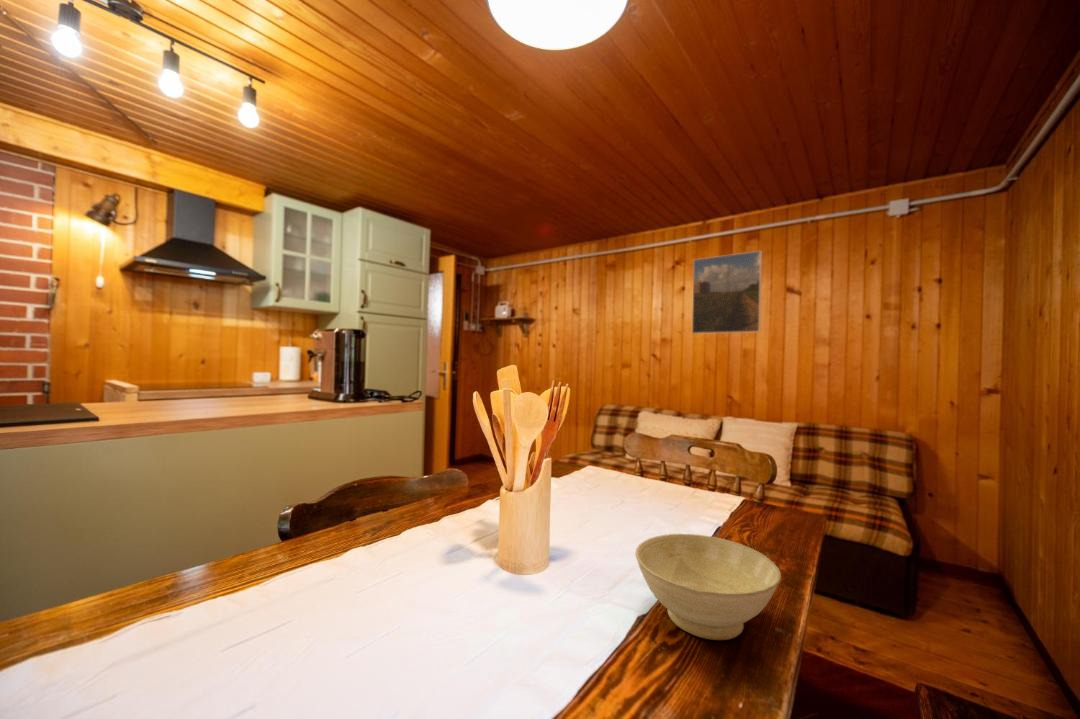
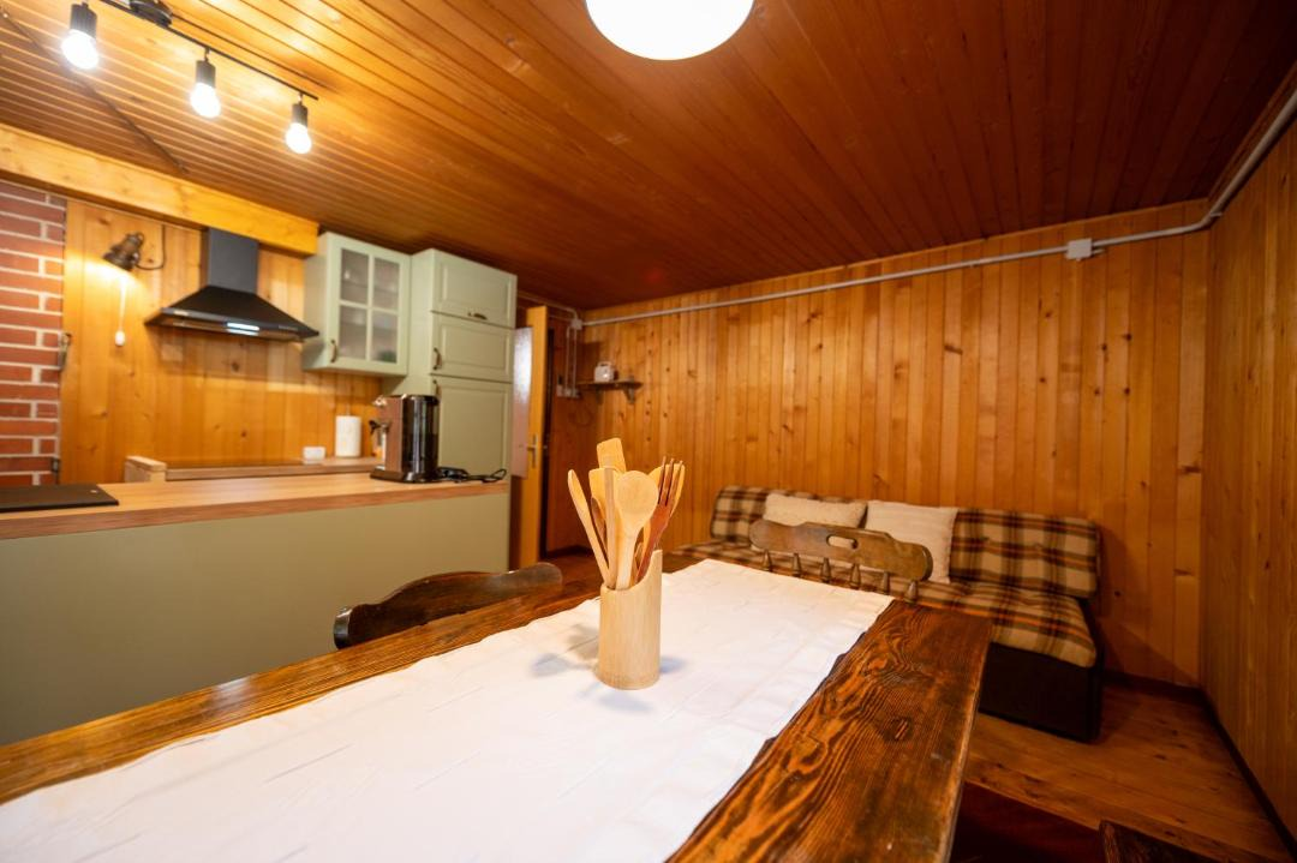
- bowl (704, 588)
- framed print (725, 294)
